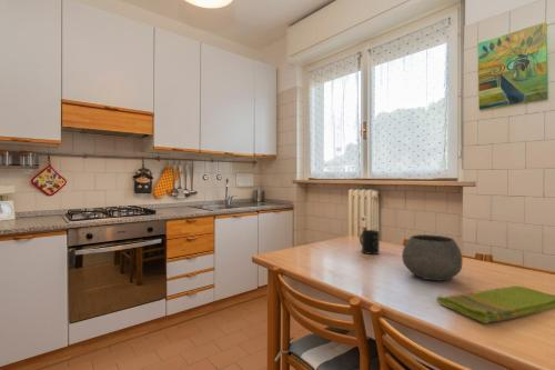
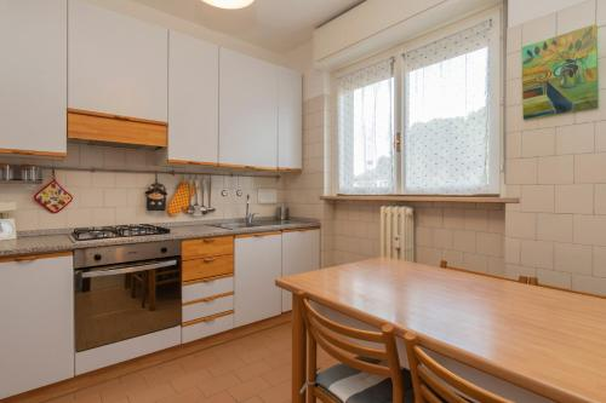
- mug (367, 241)
- dish towel (502, 299)
- bowl (431, 257)
